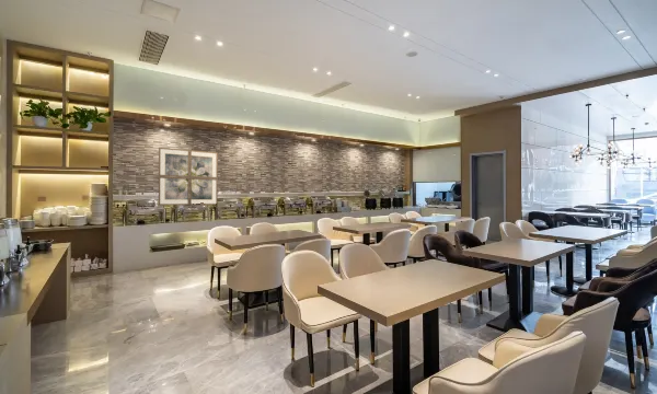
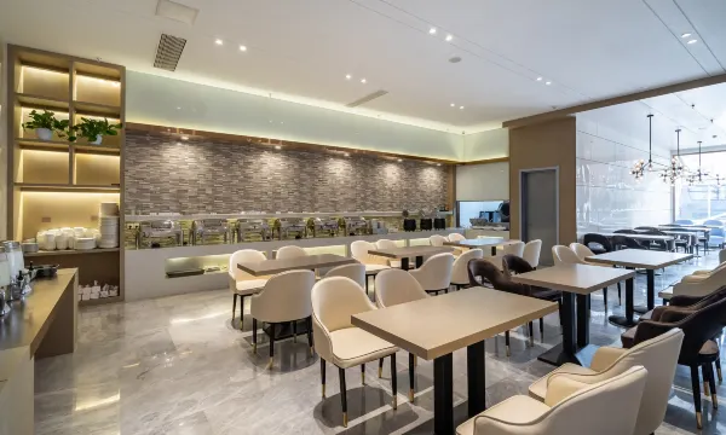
- wall art (189, 176)
